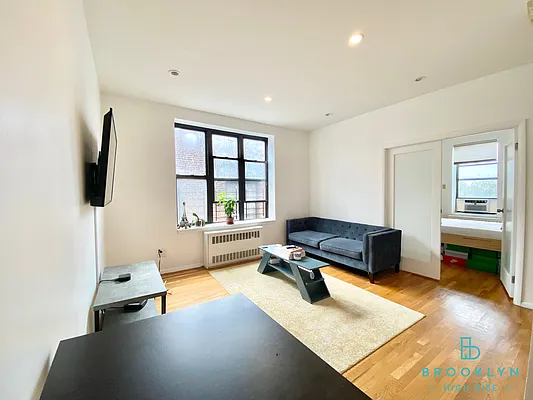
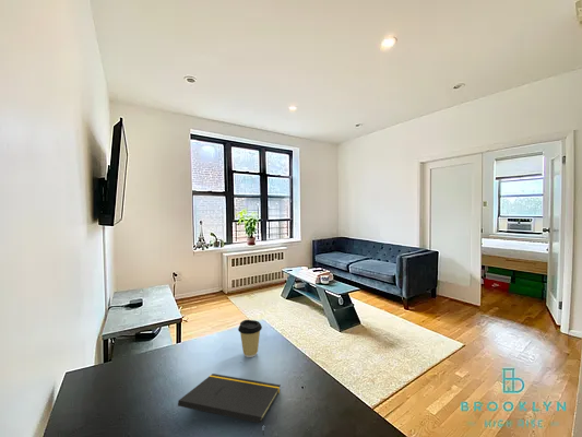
+ coffee cup (250, 338)
+ notepad (233, 394)
